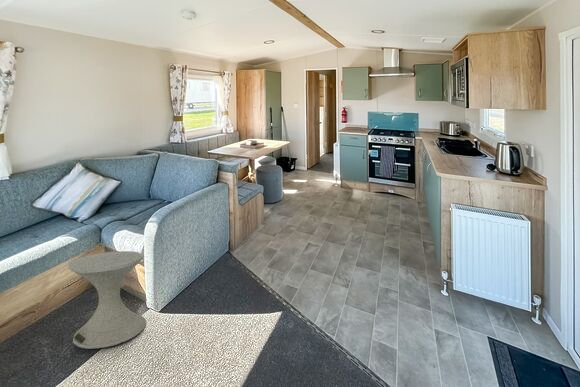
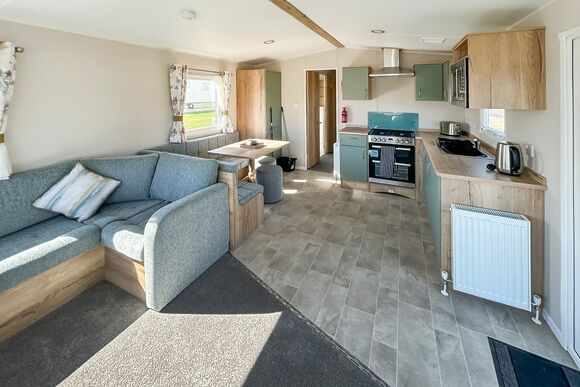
- side table (109, 295)
